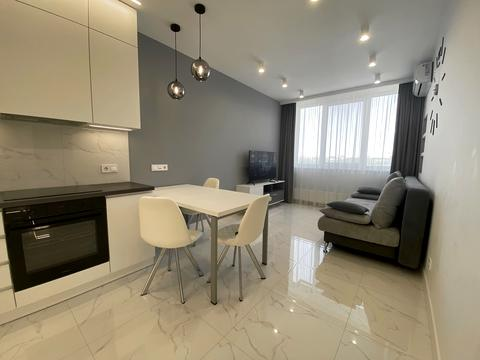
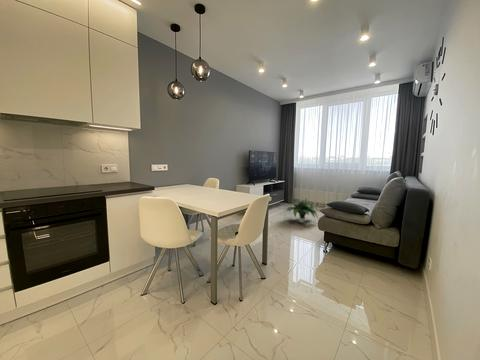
+ potted plant (302, 209)
